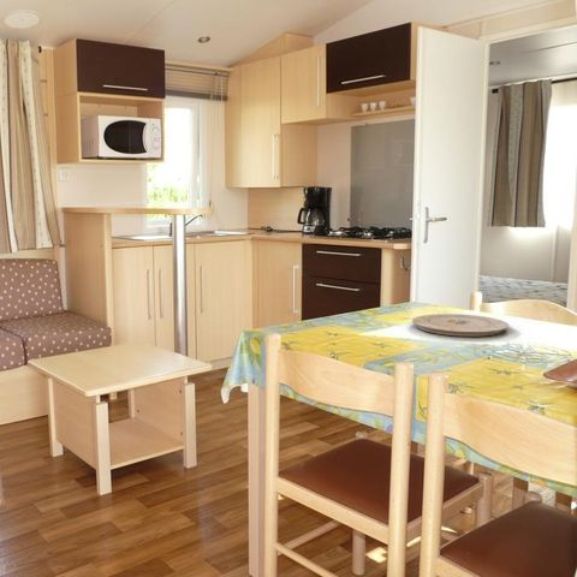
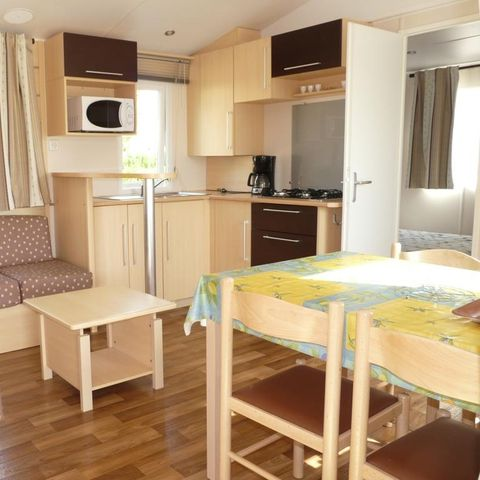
- plate (459, 325)
